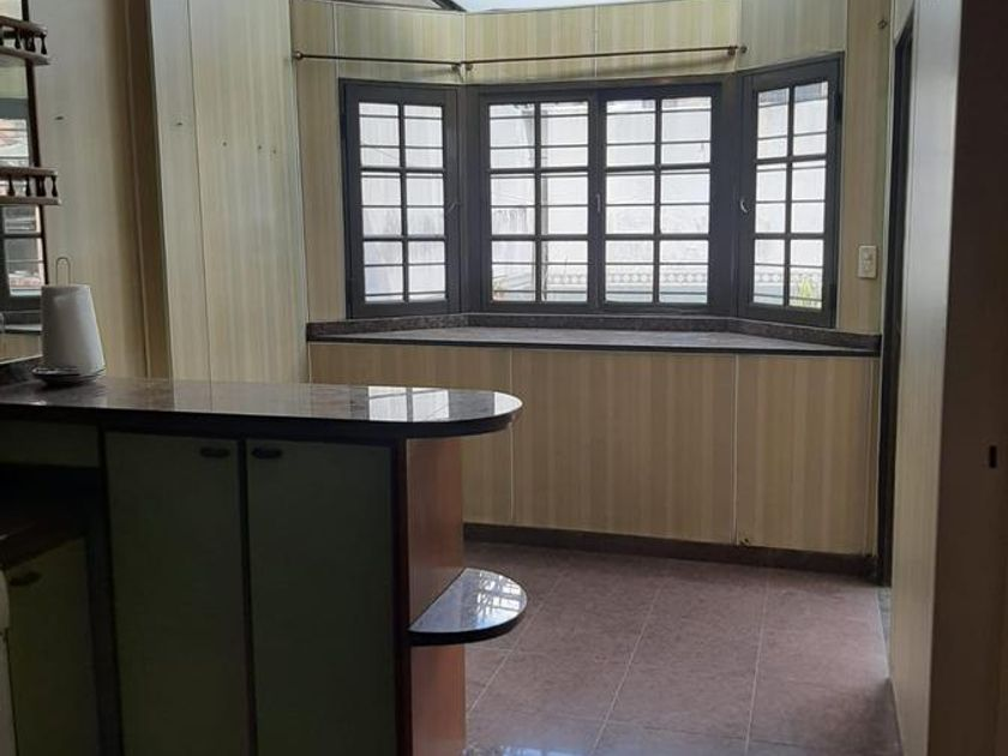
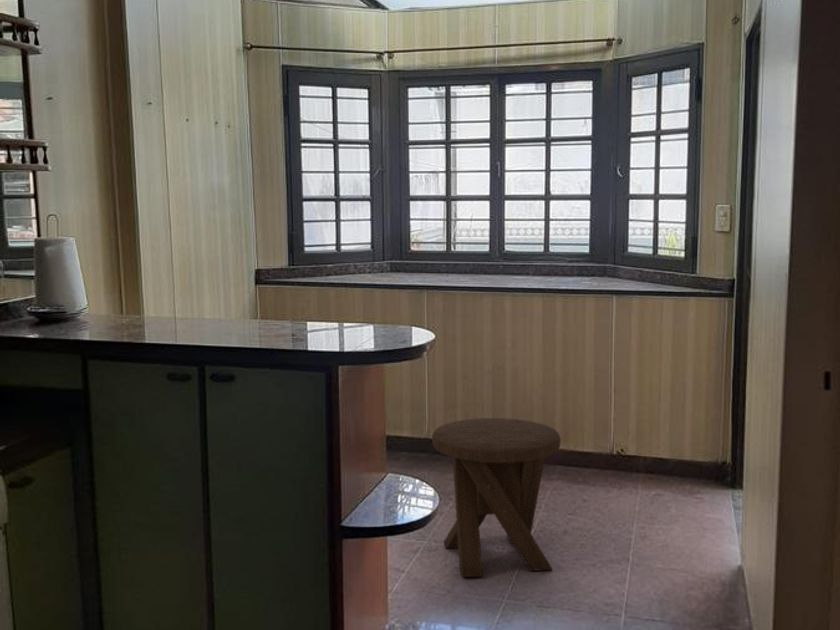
+ music stool (495, 494)
